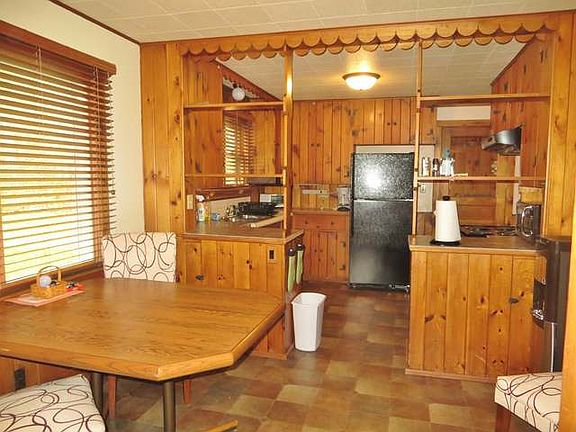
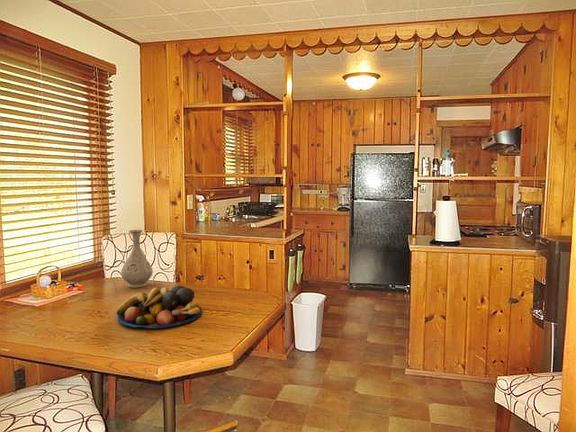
+ fruit bowl (160, 300)
+ vase (136, 258)
